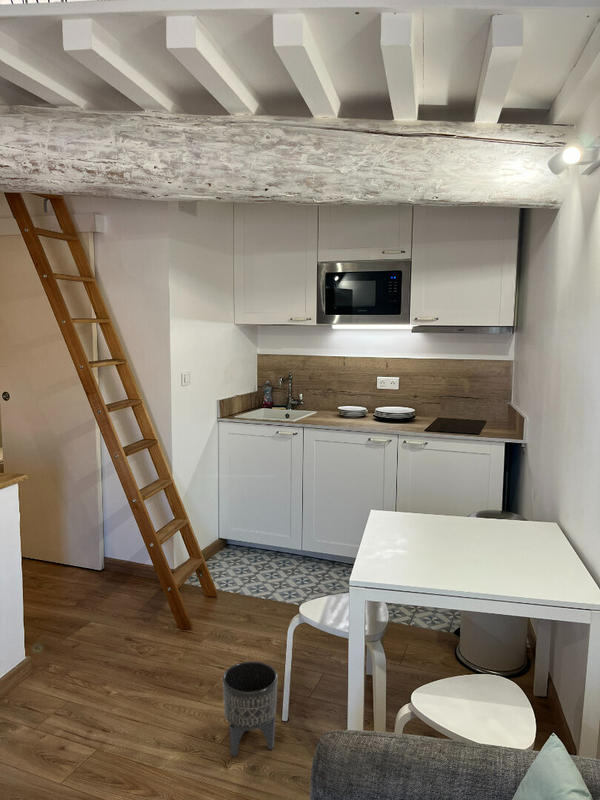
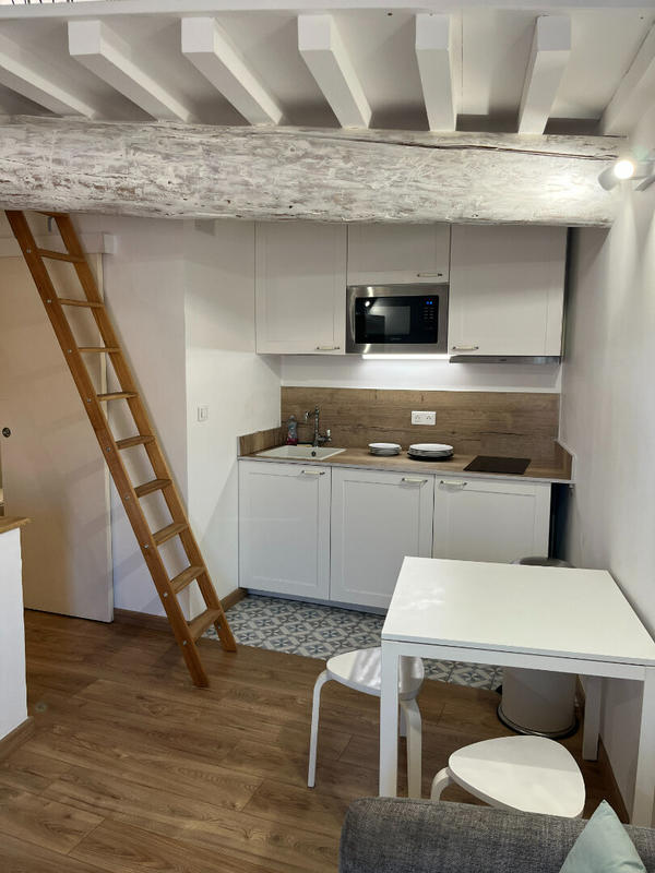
- planter (250, 710)
